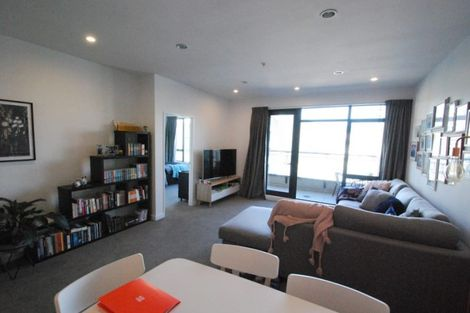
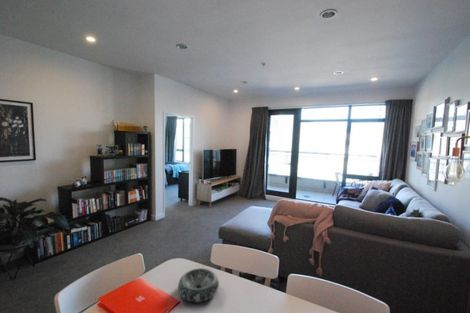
+ decorative bowl (198, 284)
